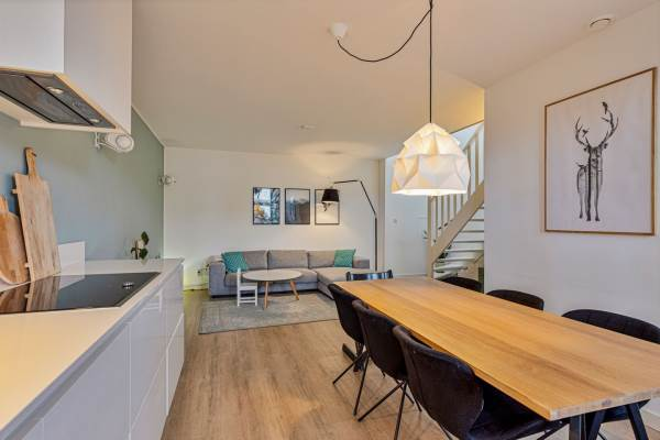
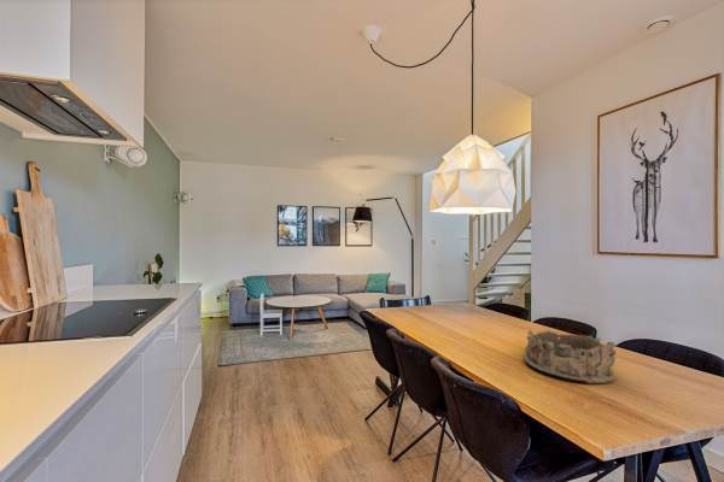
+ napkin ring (566, 351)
